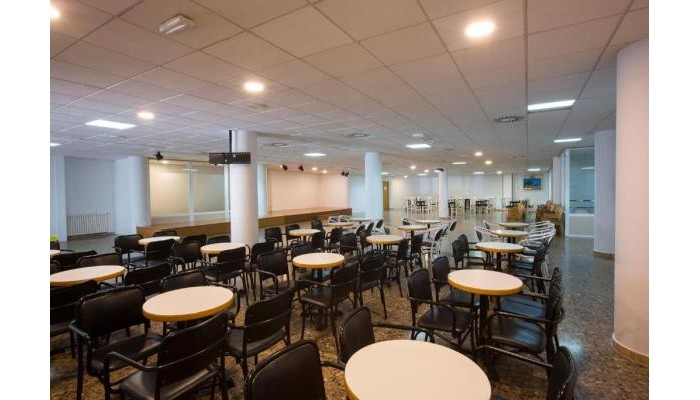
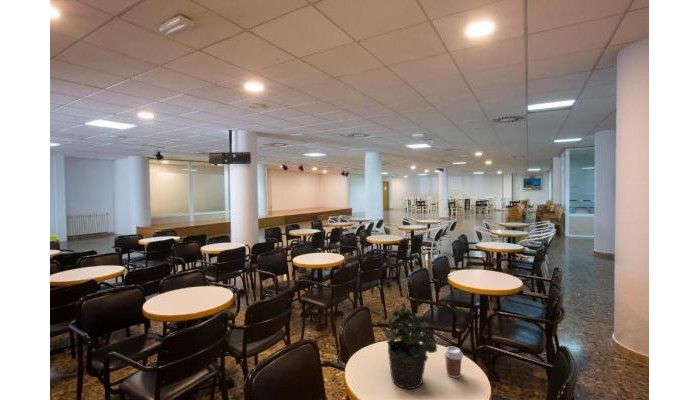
+ coffee cup (453, 361)
+ potted plant (407, 341)
